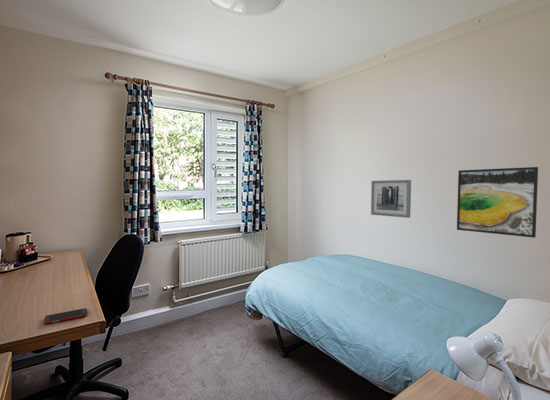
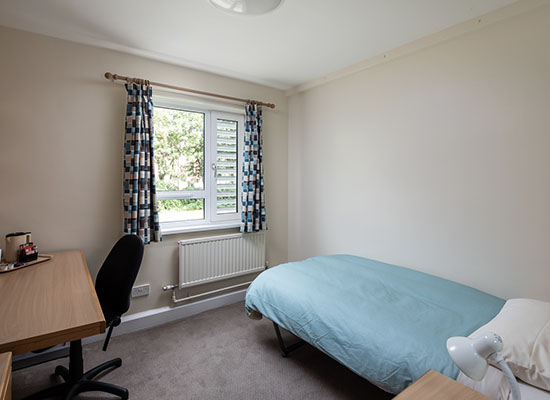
- cell phone (66, 315)
- wall art (389, 198)
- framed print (493, 201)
